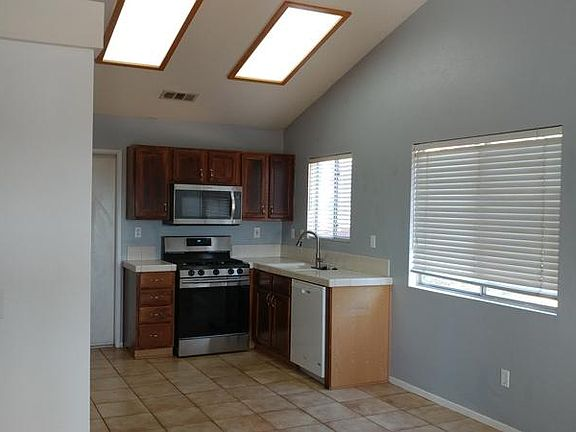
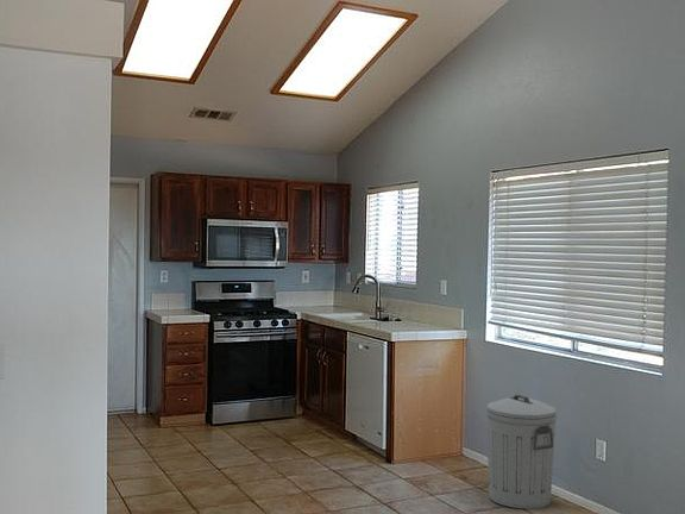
+ trash can (520, 446)
